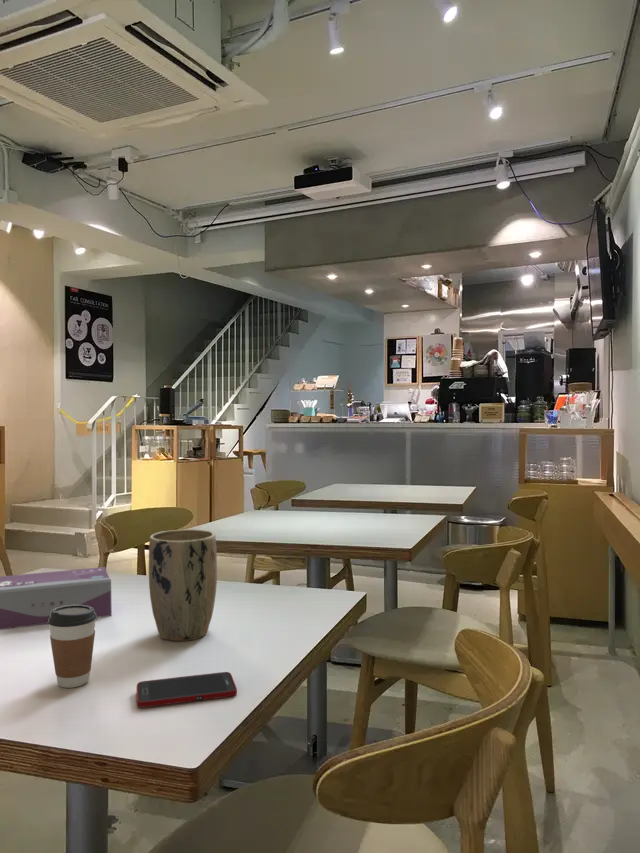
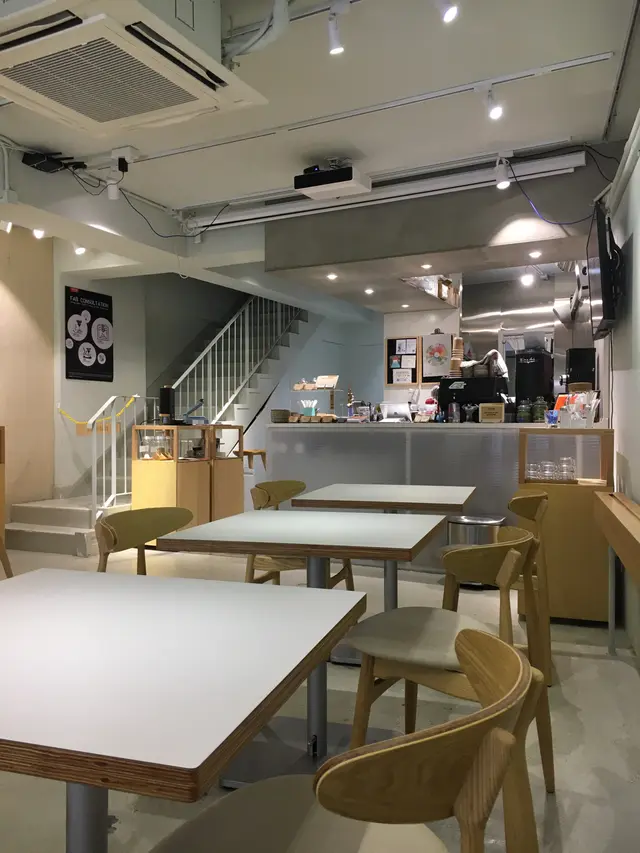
- coffee cup (73, 645)
- plant pot (183, 584)
- cell phone (186, 689)
- tissue box (48, 595)
